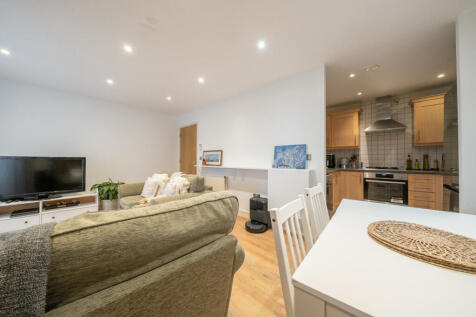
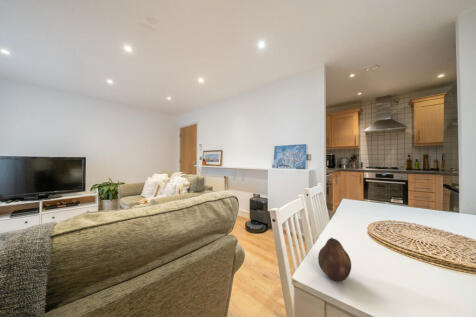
+ fruit (334, 257)
